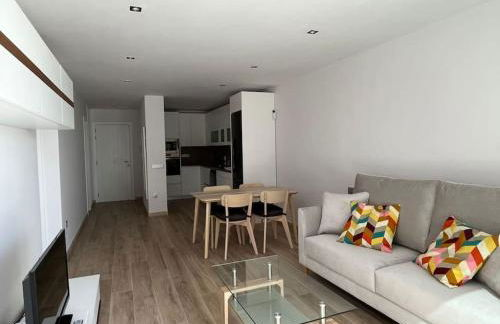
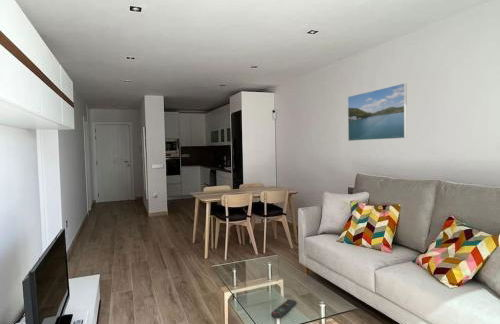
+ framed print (374, 115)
+ remote control (284, 308)
